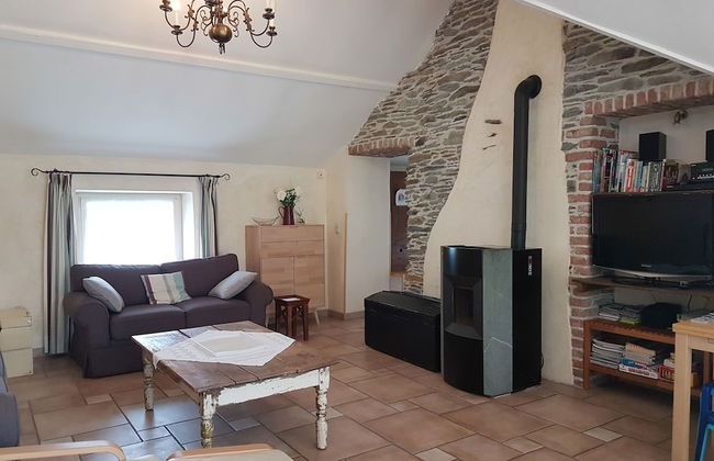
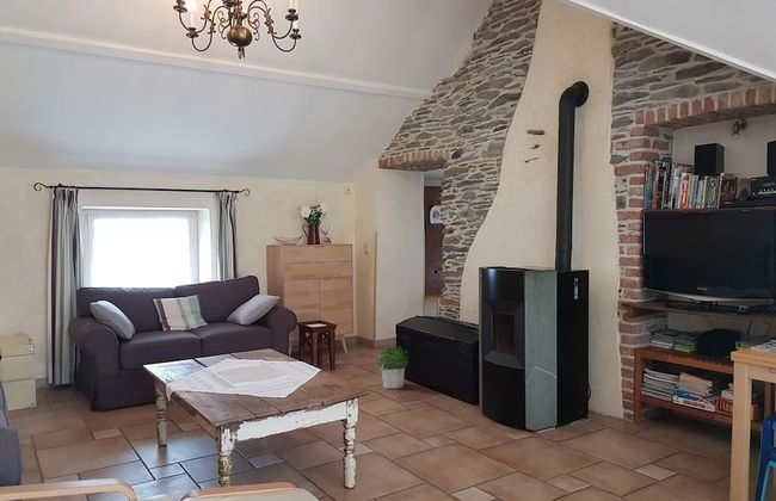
+ potted plant (390, 365)
